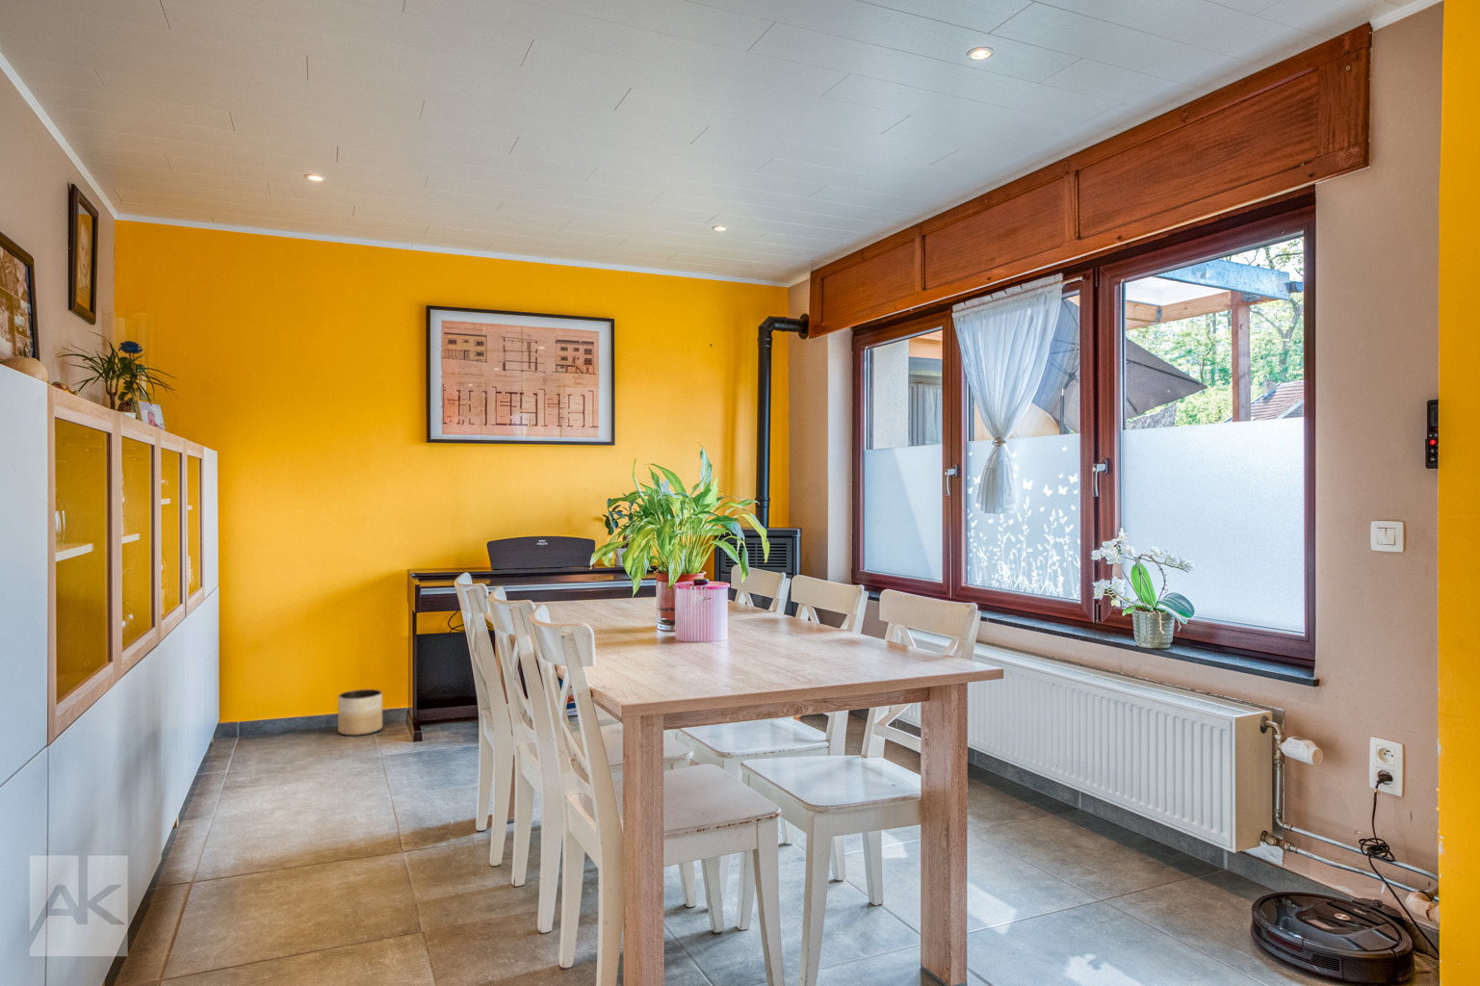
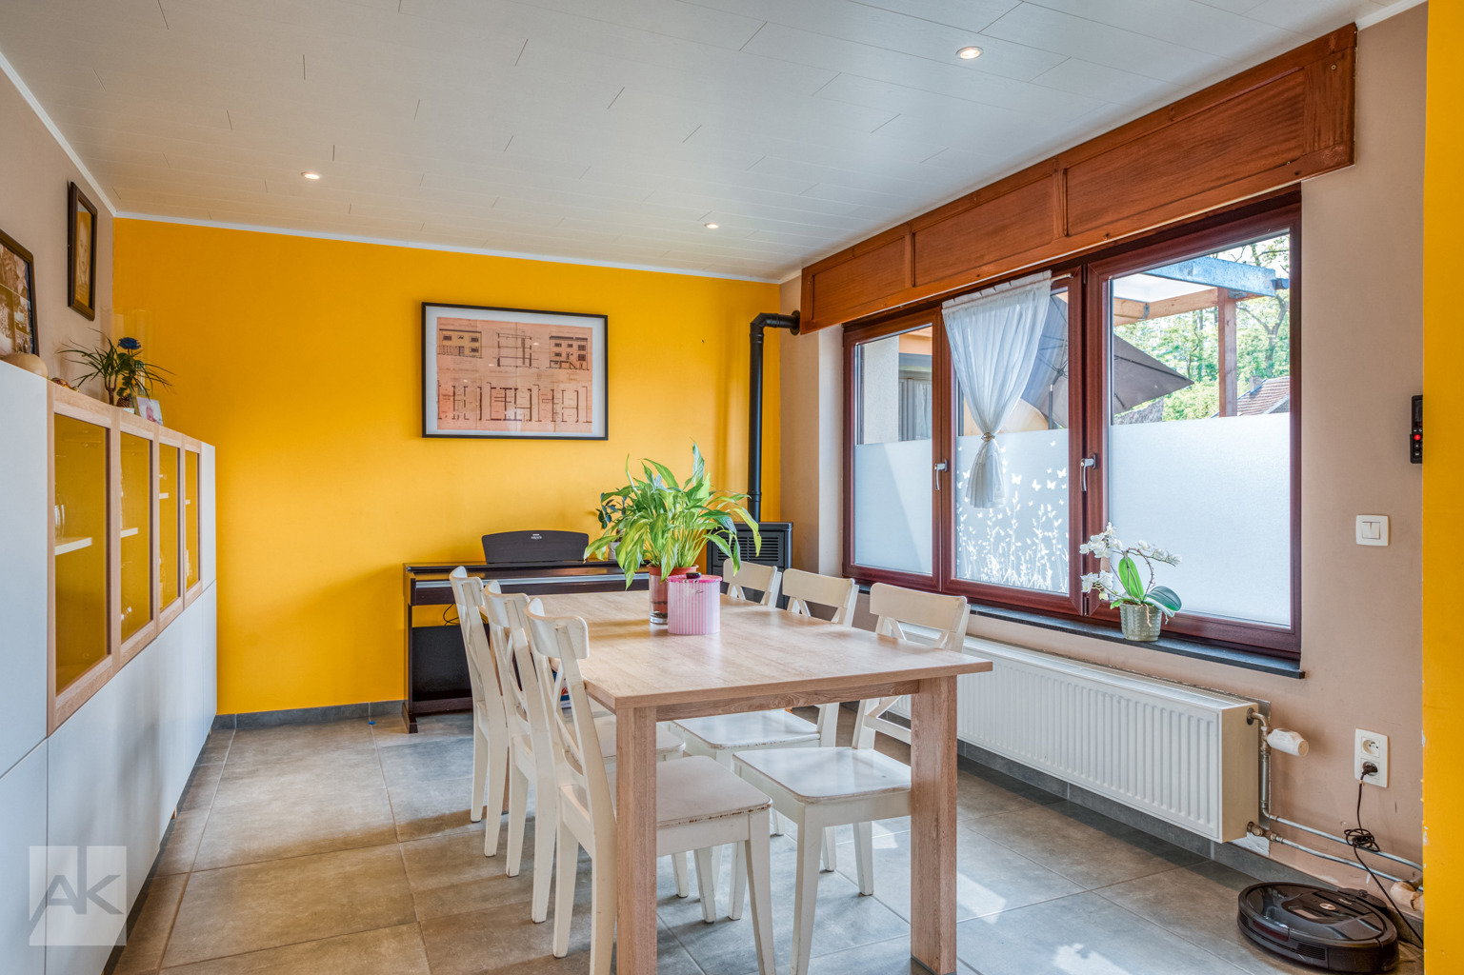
- planter (360, 712)
